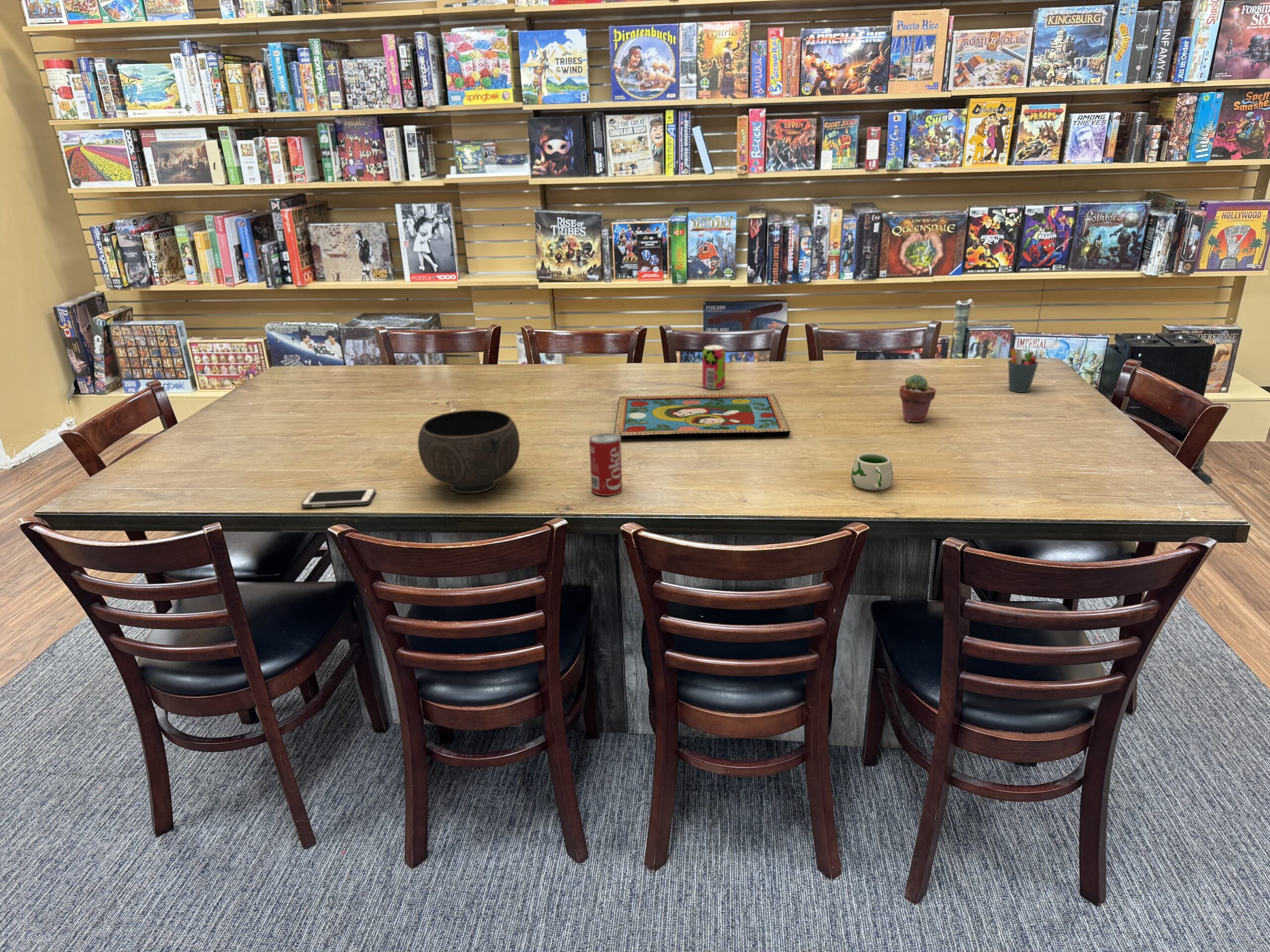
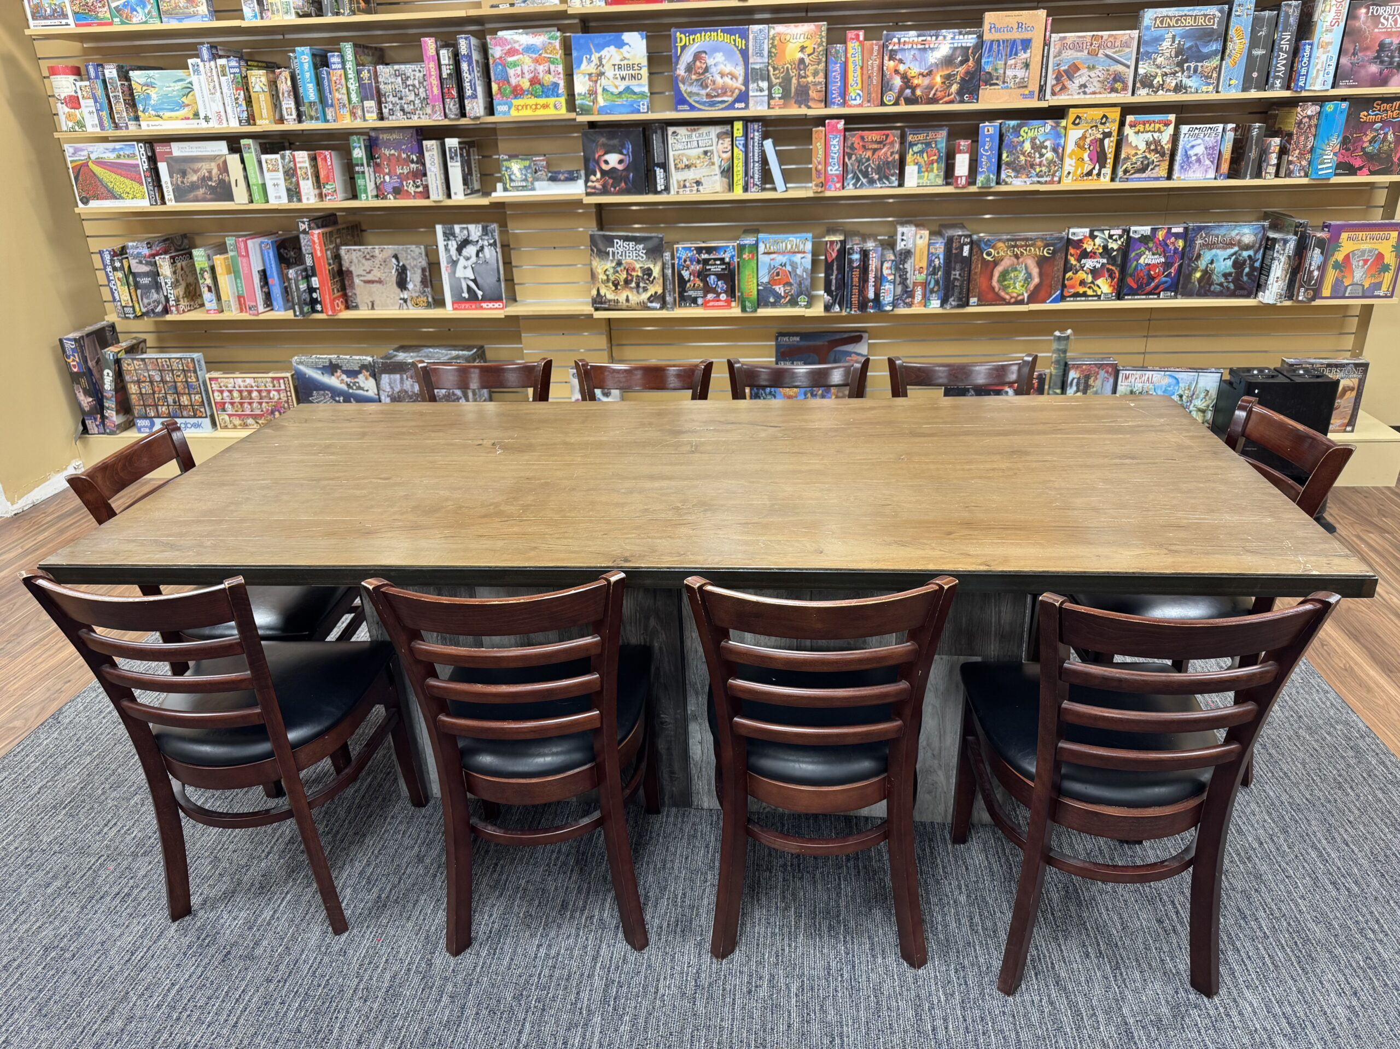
- beverage can (713, 367)
- mug (874, 474)
- pen holder (1021, 368)
- bowl (470, 454)
- potted succulent (916, 397)
- cell phone (339, 498)
- beverage can (606, 464)
- framed painting (699, 415)
